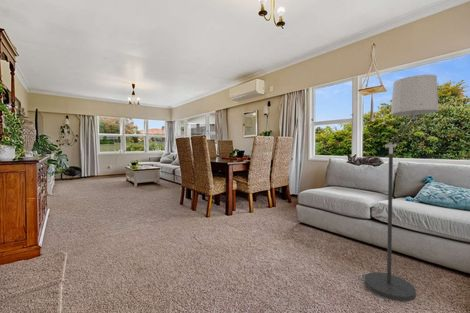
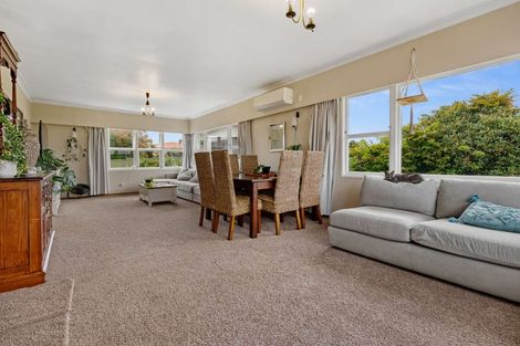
- floor lamp (392, 176)
